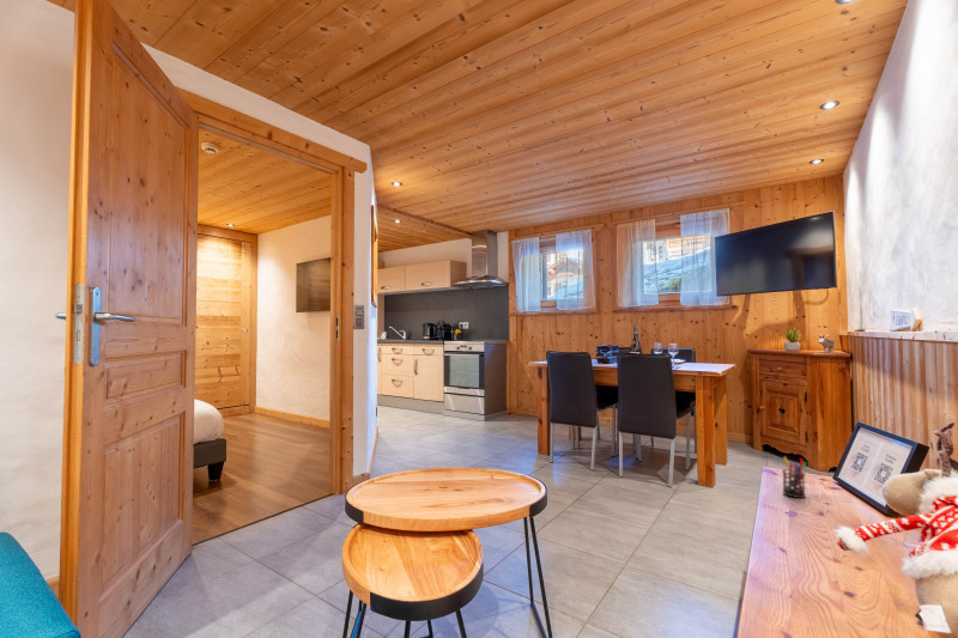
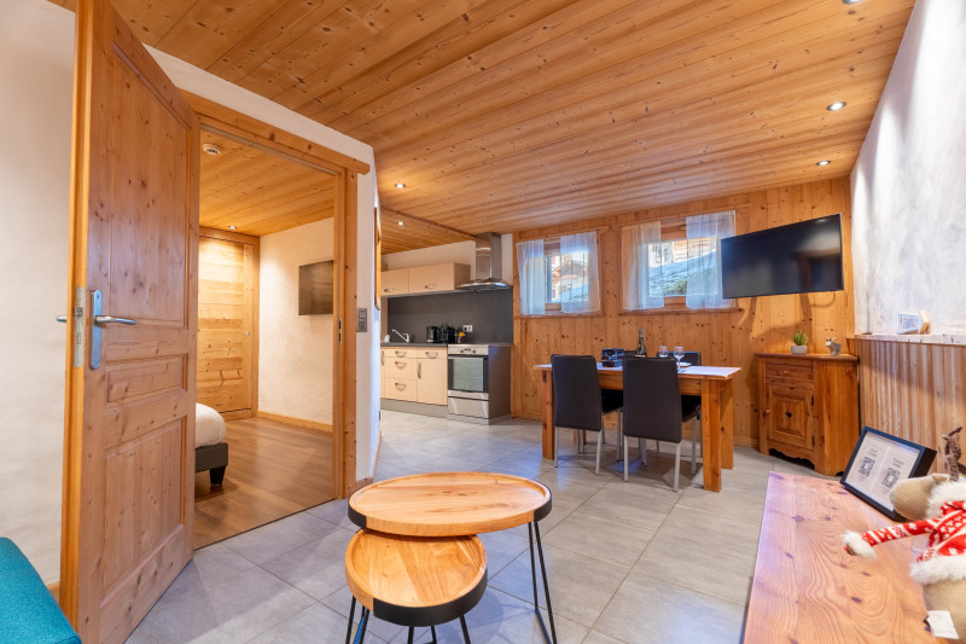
- pen holder (796, 475)
